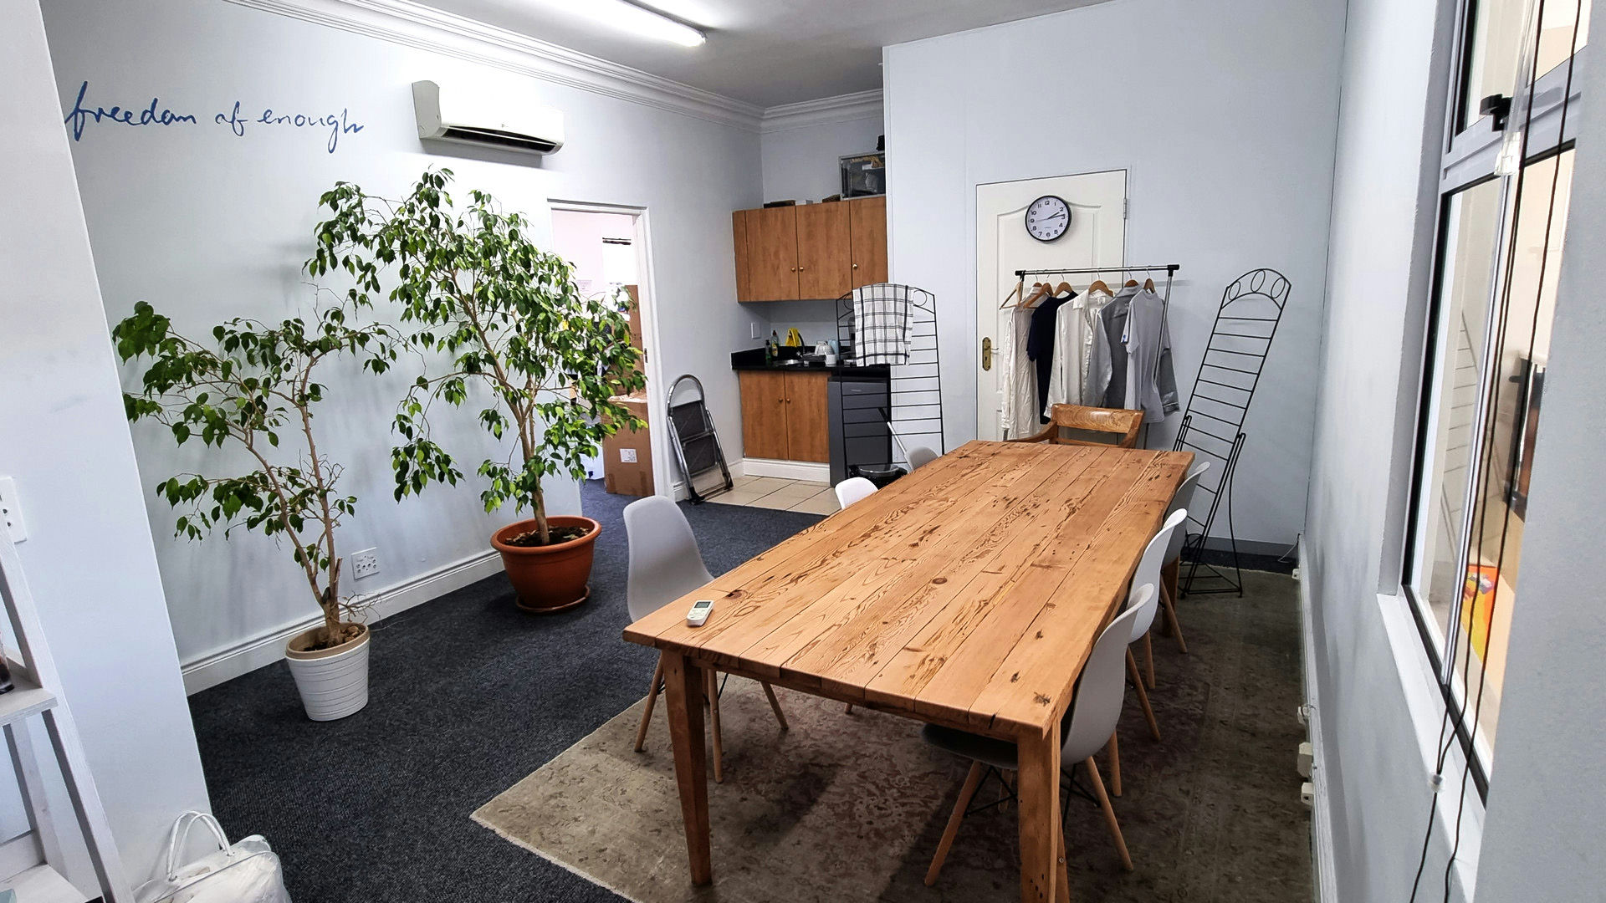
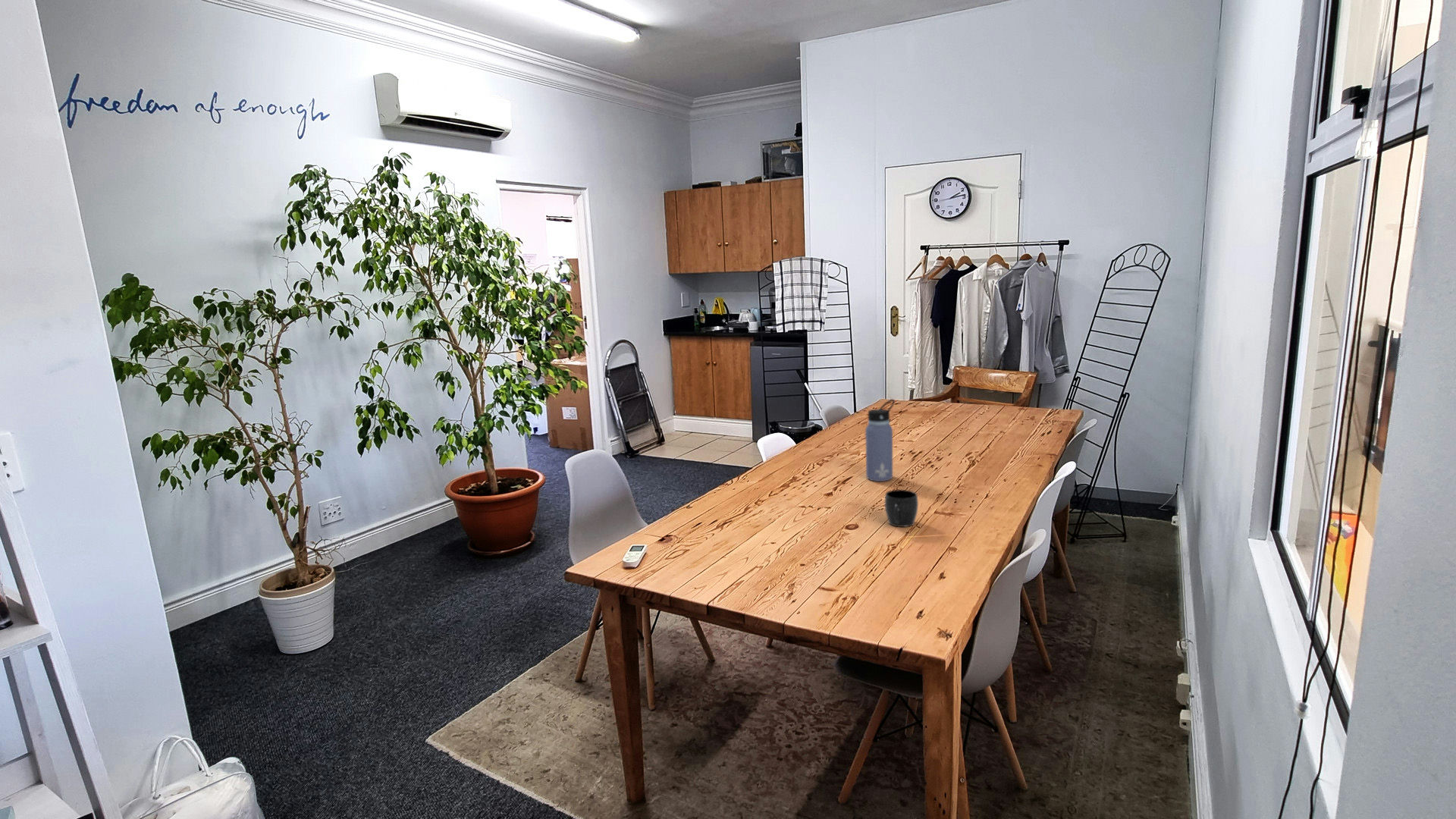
+ water bottle (880, 439)
+ mug (899, 510)
